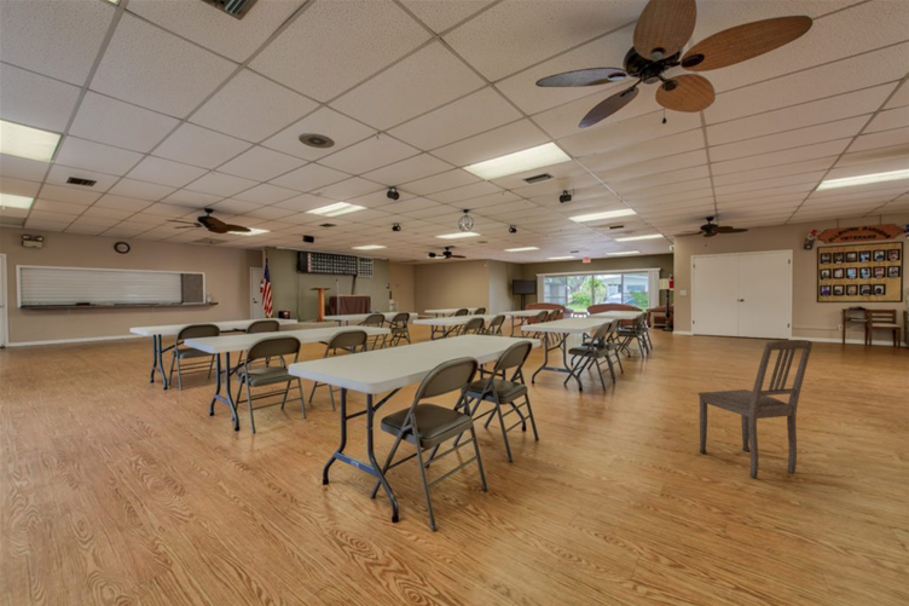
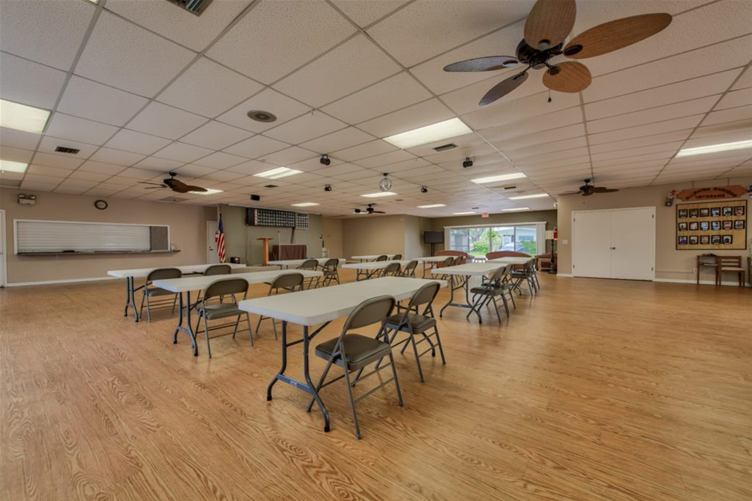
- dining chair (748, 399)
